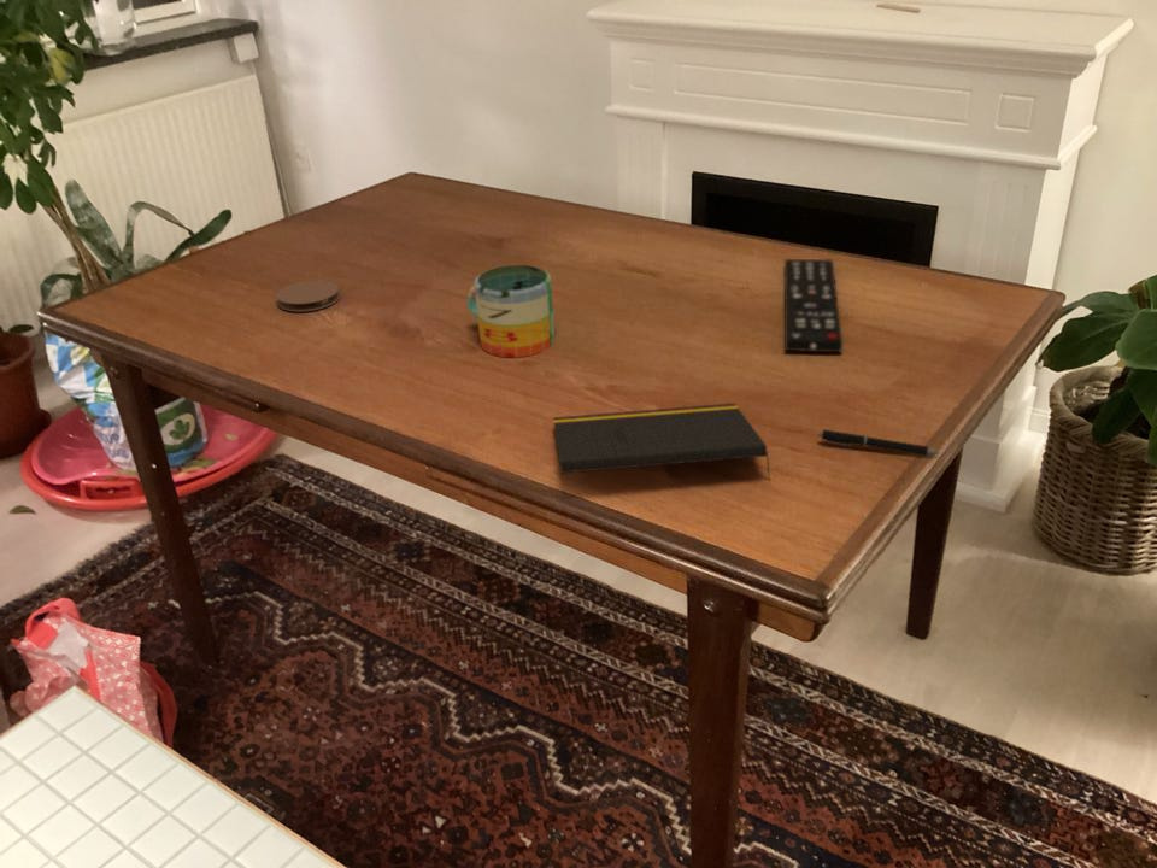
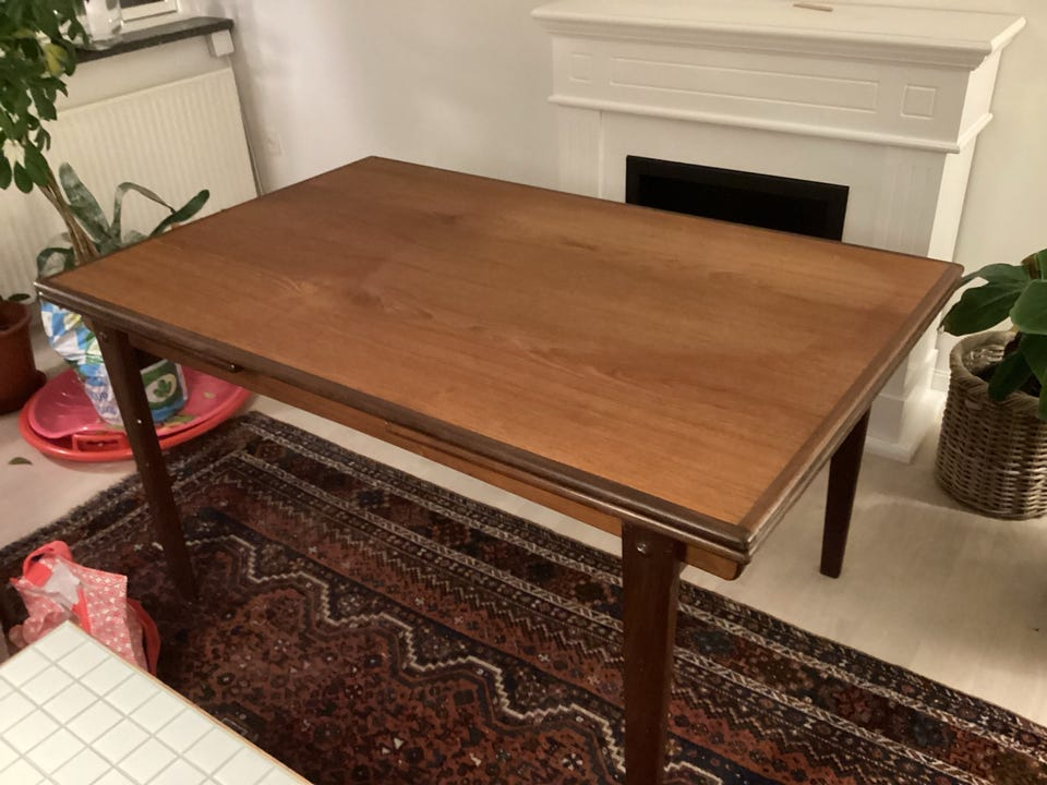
- notepad (653, 435)
- pen (879, 442)
- mug (506, 307)
- remote control (810, 300)
- coaster (307, 295)
